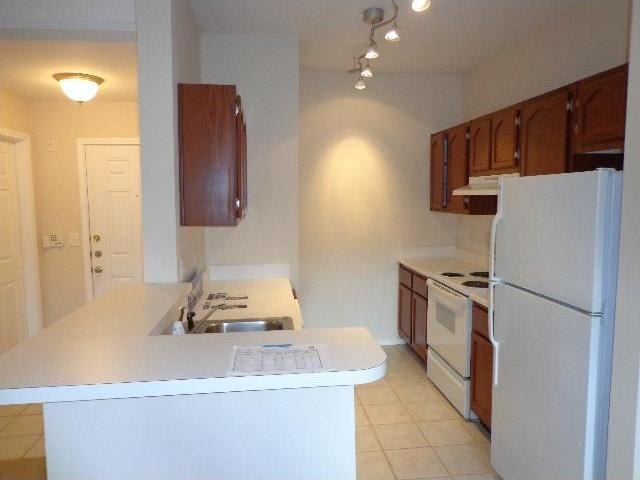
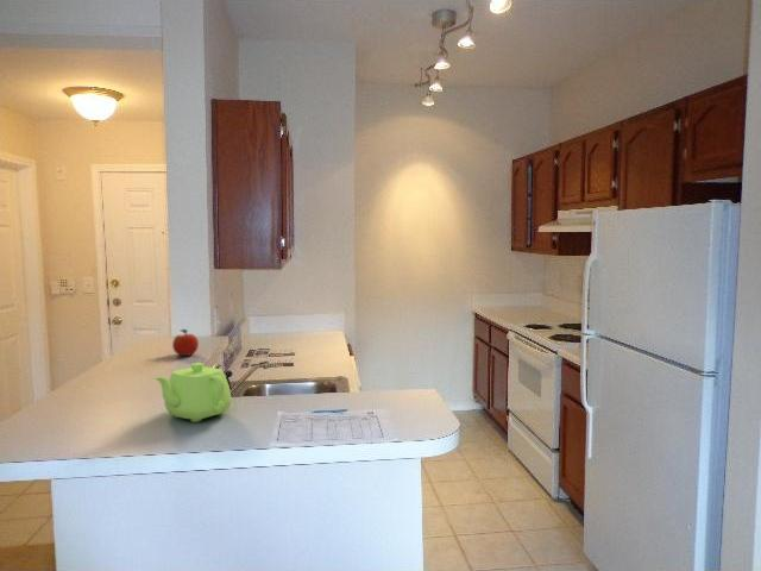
+ fruit (185, 341)
+ teapot (188, 391)
